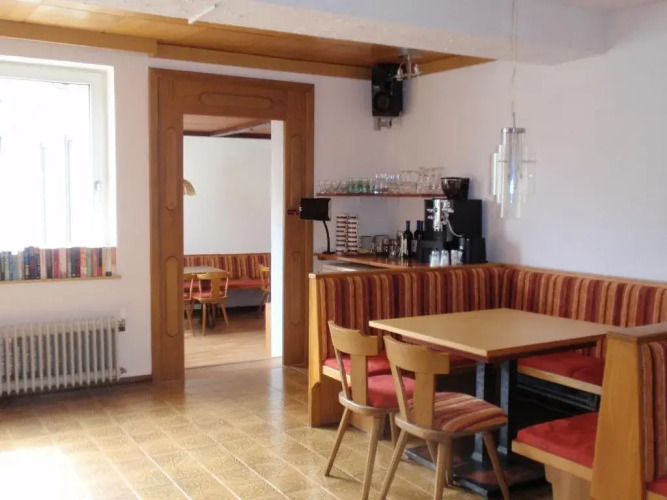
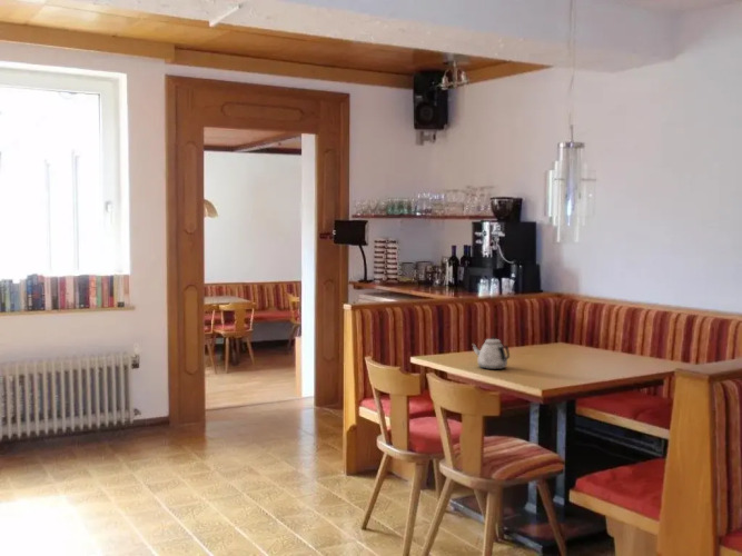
+ teapot (489, 351)
